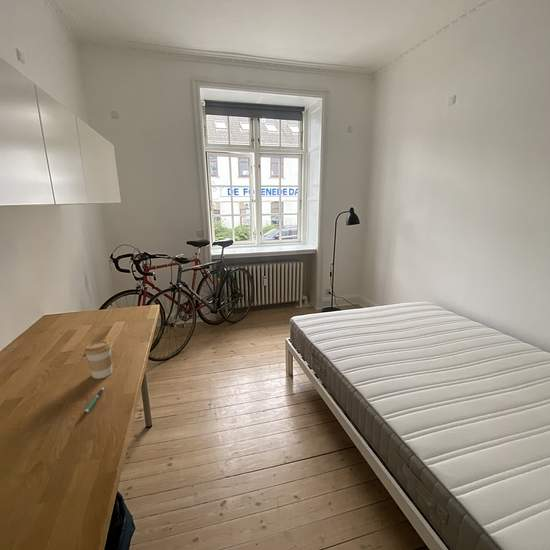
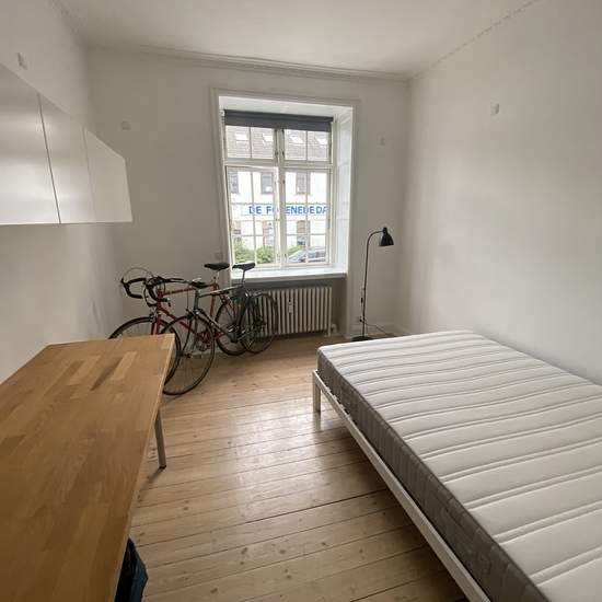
- pen (94, 399)
- coffee cup (99, 358)
